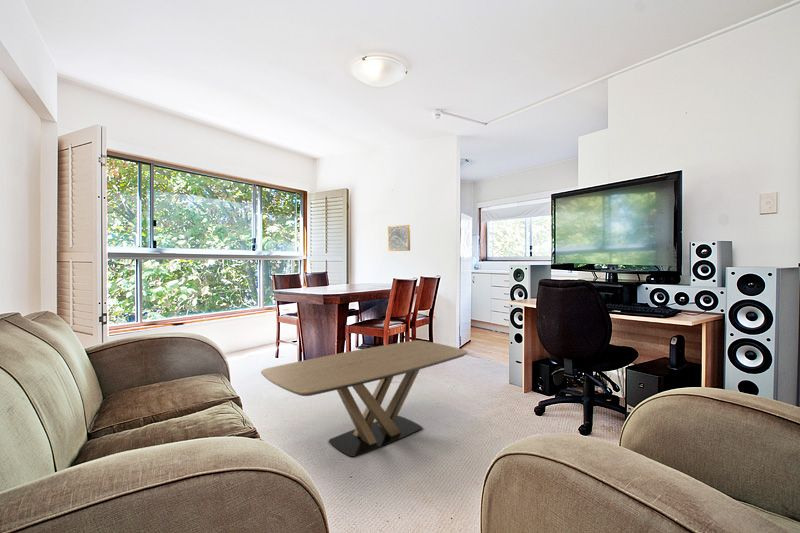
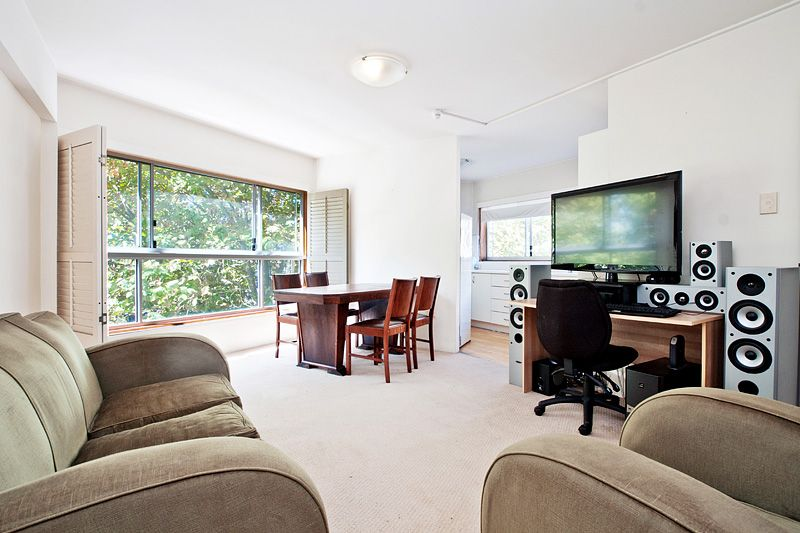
- coffee table (374, 397)
- wall art (398, 238)
